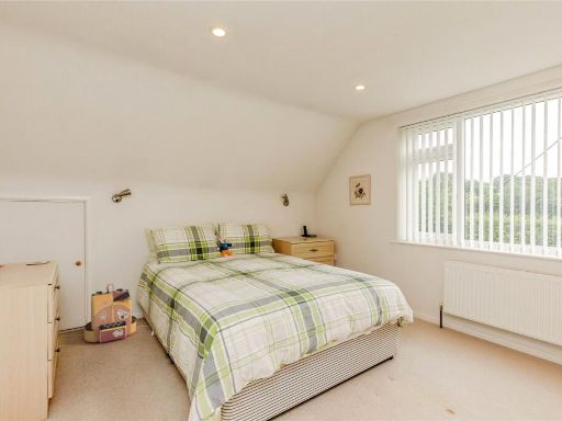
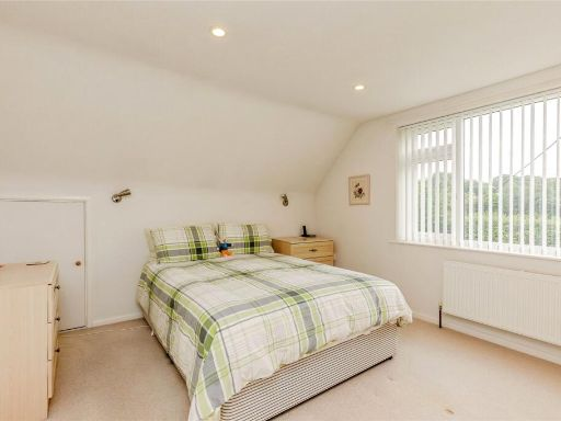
- backpack (111, 309)
